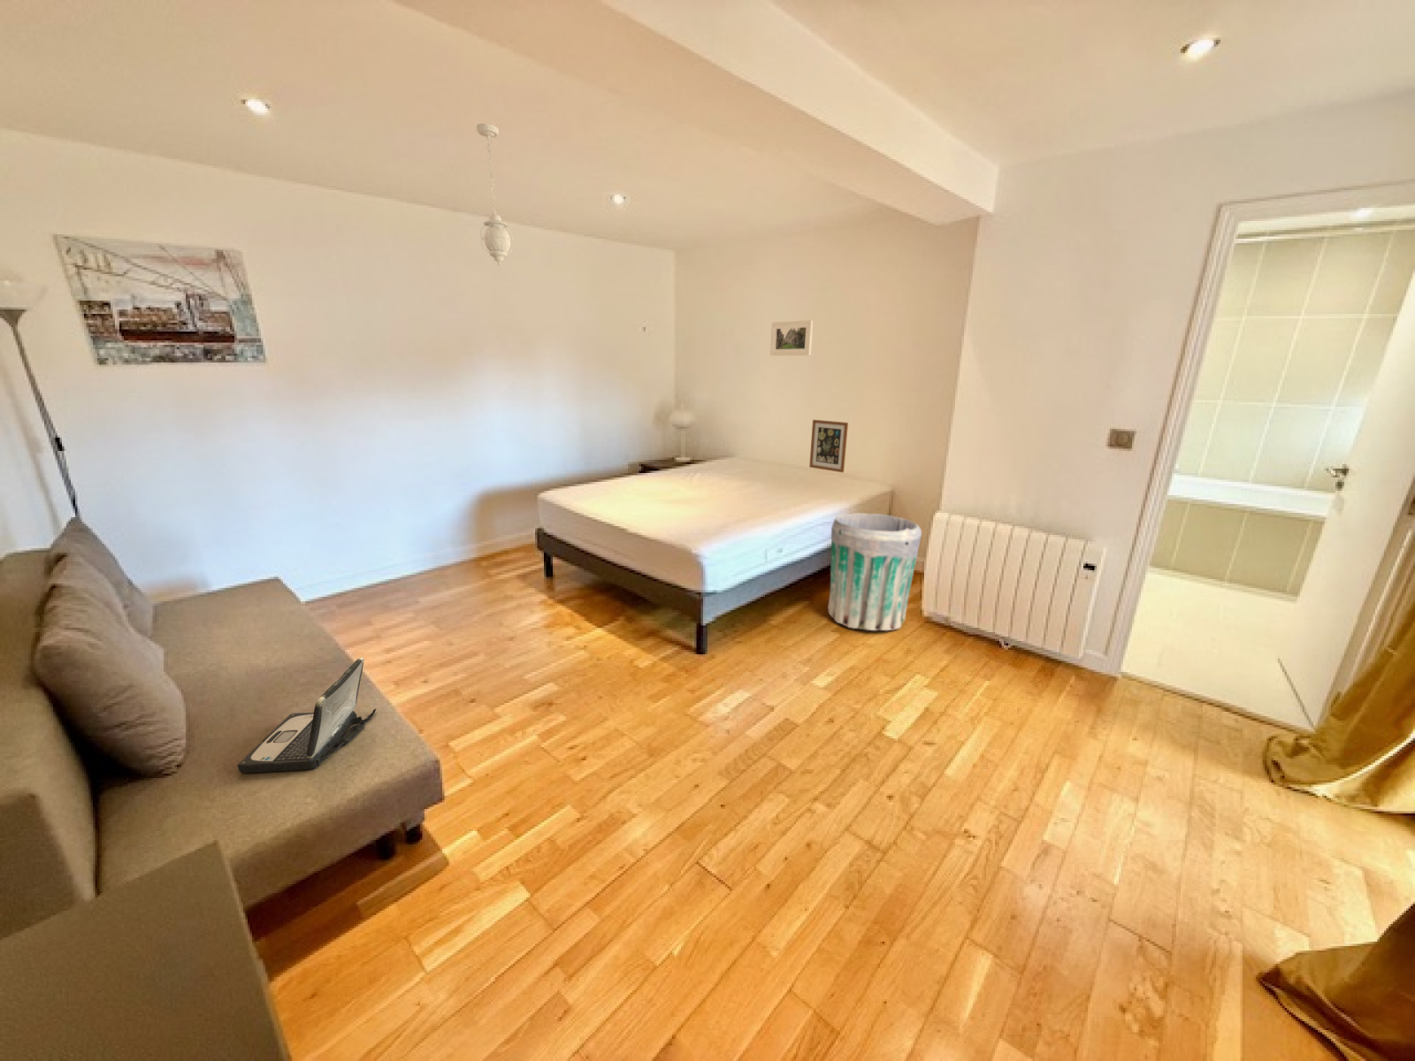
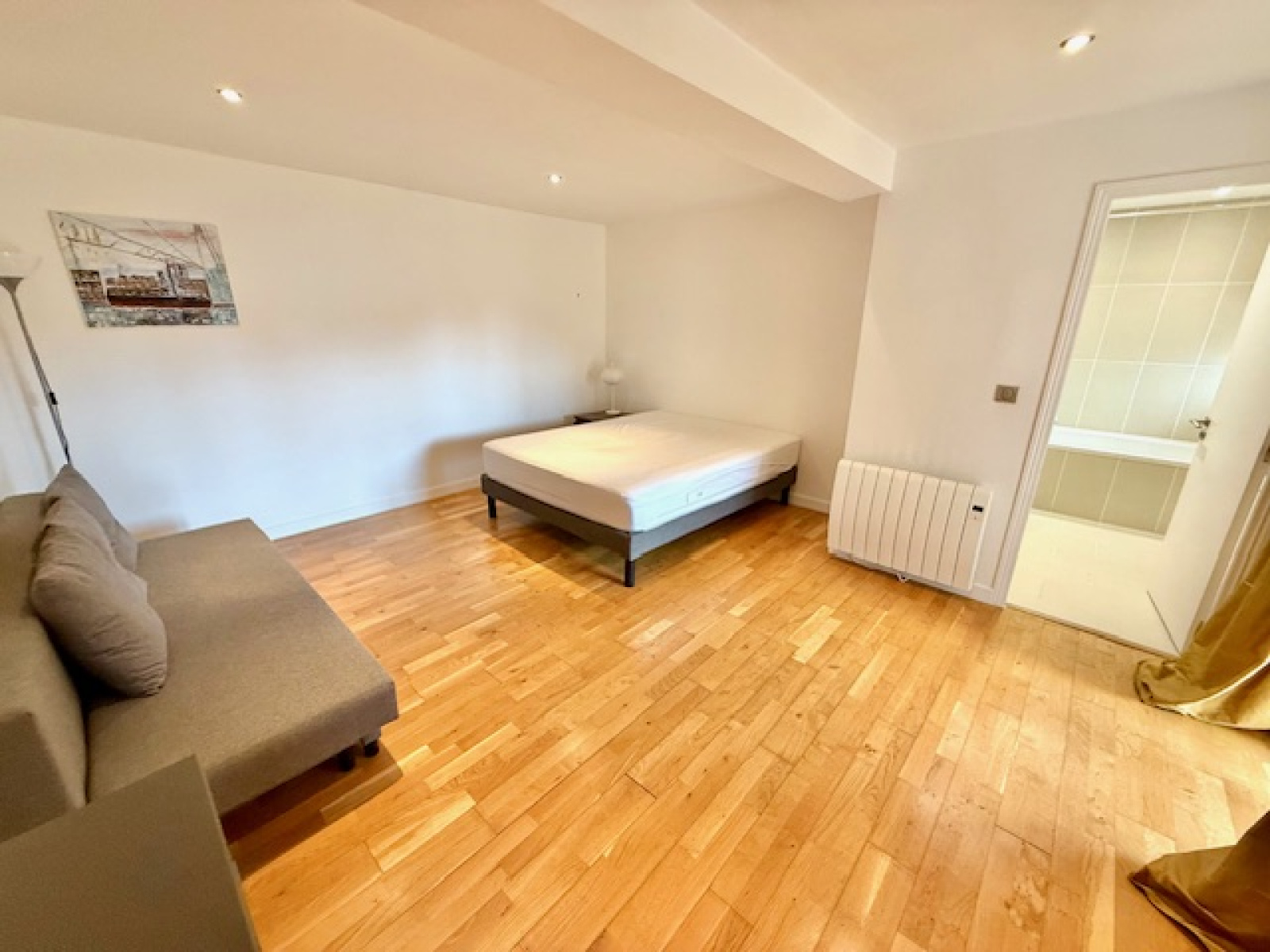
- laptop (309, 712)
- trash can (871, 567)
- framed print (791, 339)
- pendant light (492, 198)
- wall art (828, 446)
